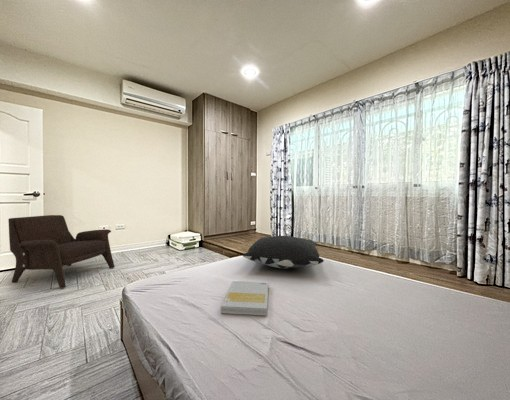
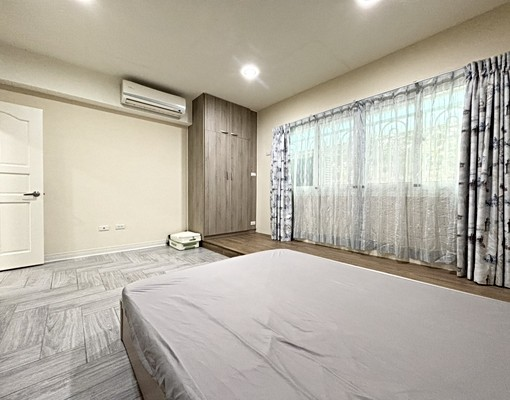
- book (247, 295)
- armchair (61, 245)
- pillow (284, 249)
